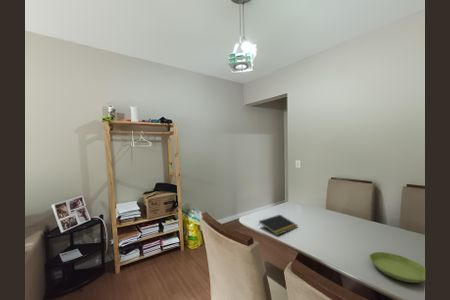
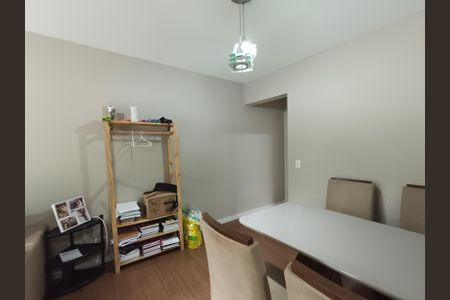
- notepad (278, 223)
- saucer (397, 267)
